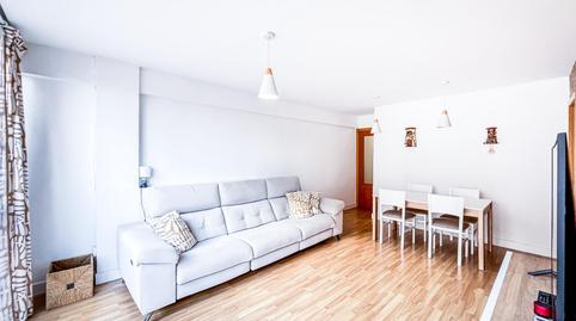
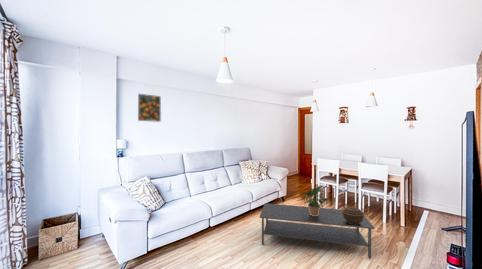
+ potted plant (312, 199)
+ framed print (149, 108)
+ decorative container (352, 215)
+ coffee table (311, 227)
